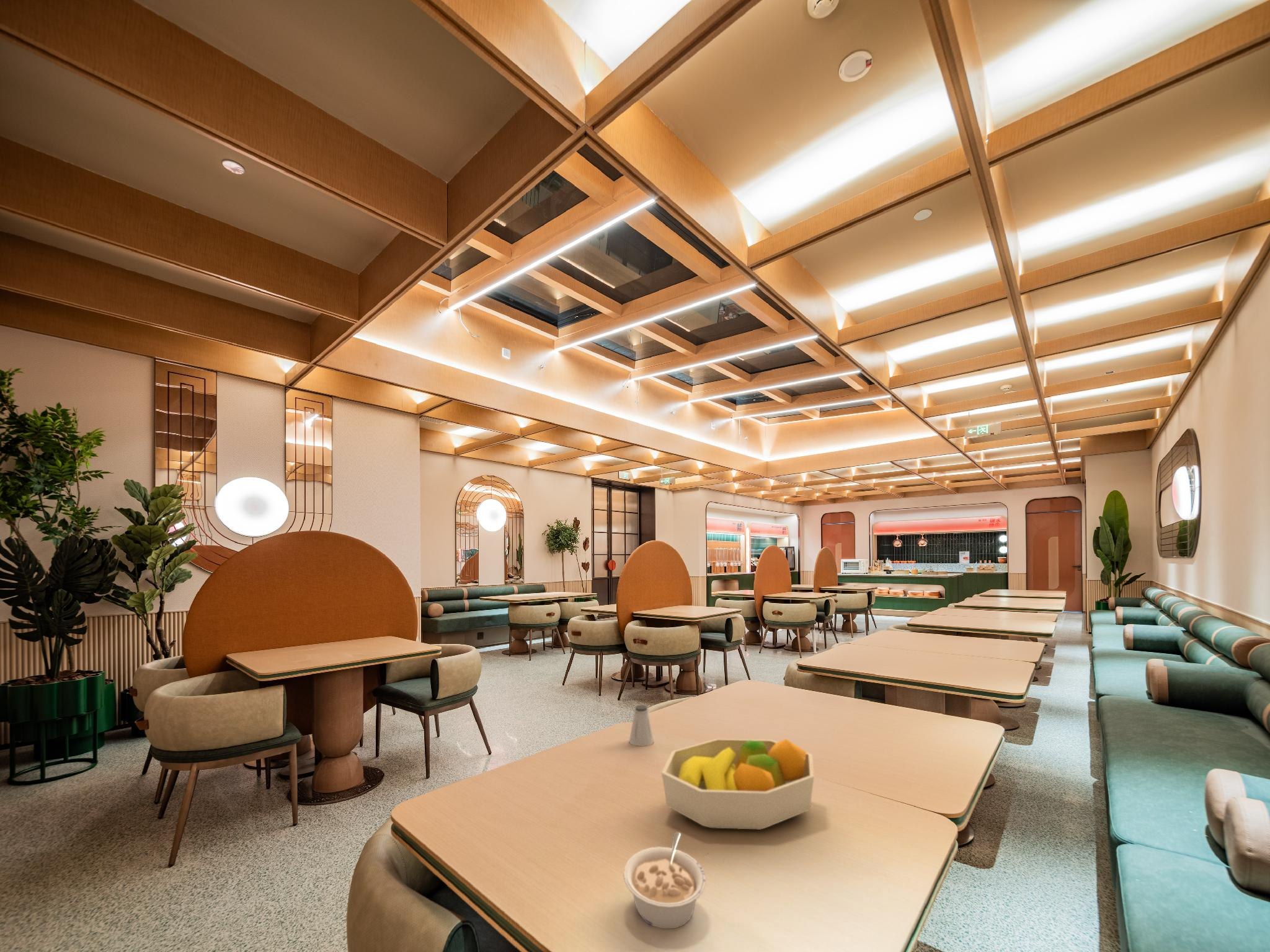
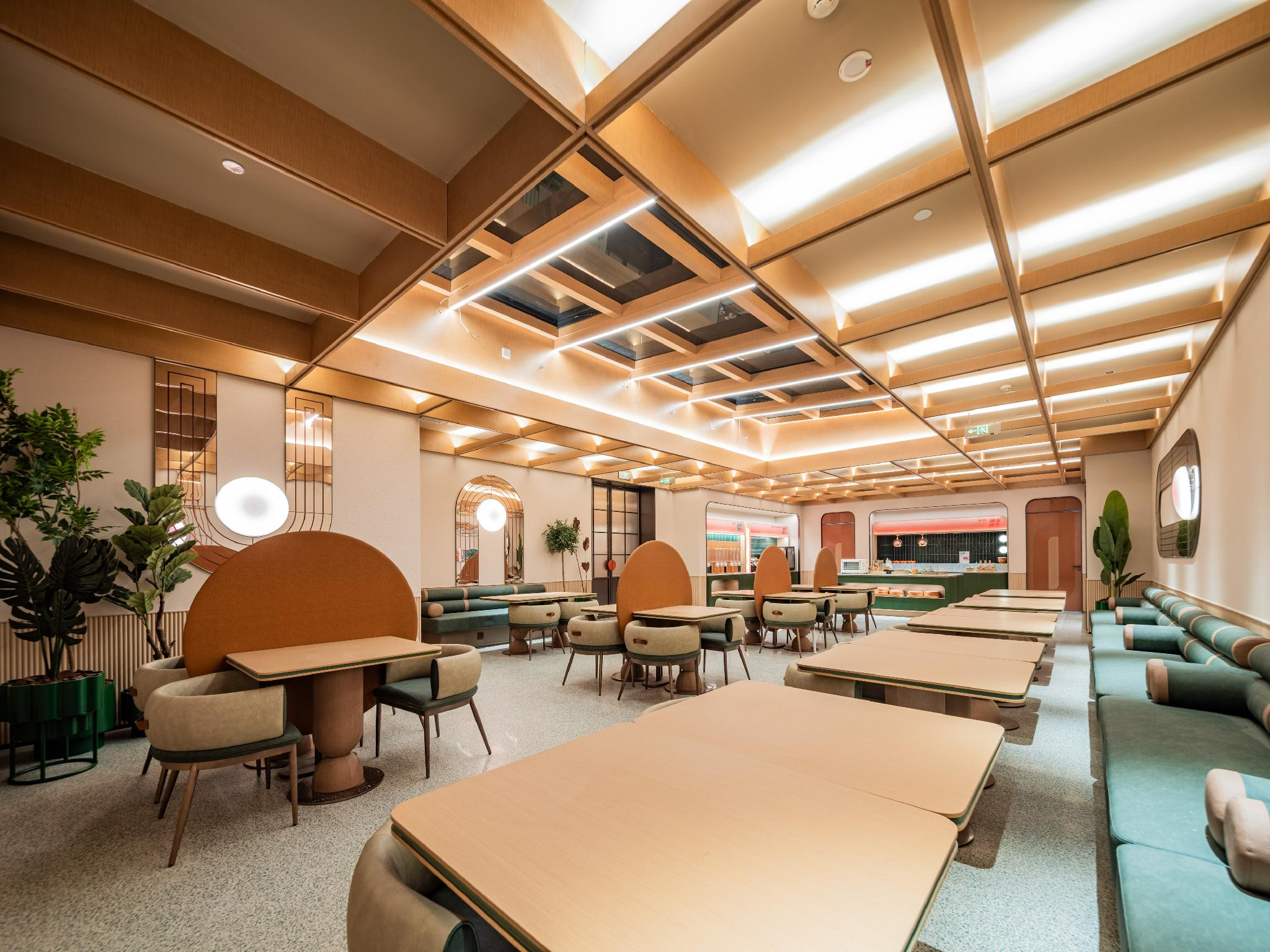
- fruit bowl (739, 775)
- saltshaker (641, 724)
- legume (663, 884)
